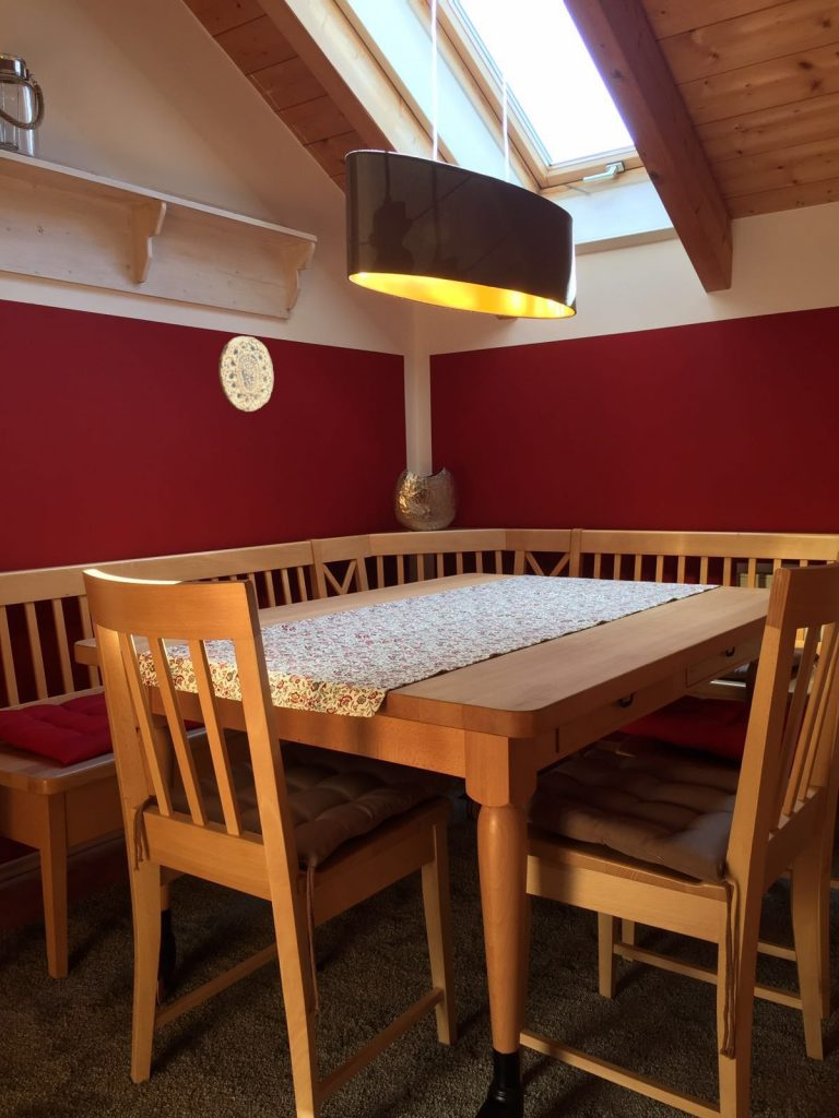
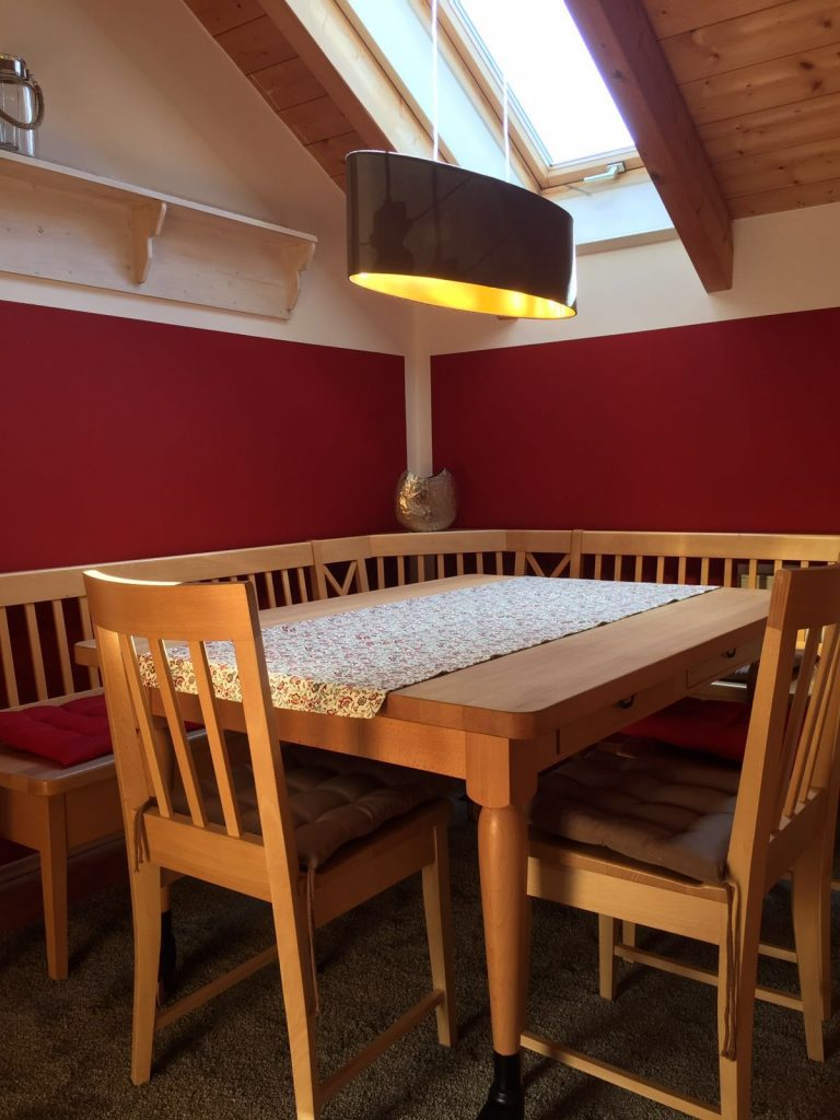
- decorative plate (247, 373)
